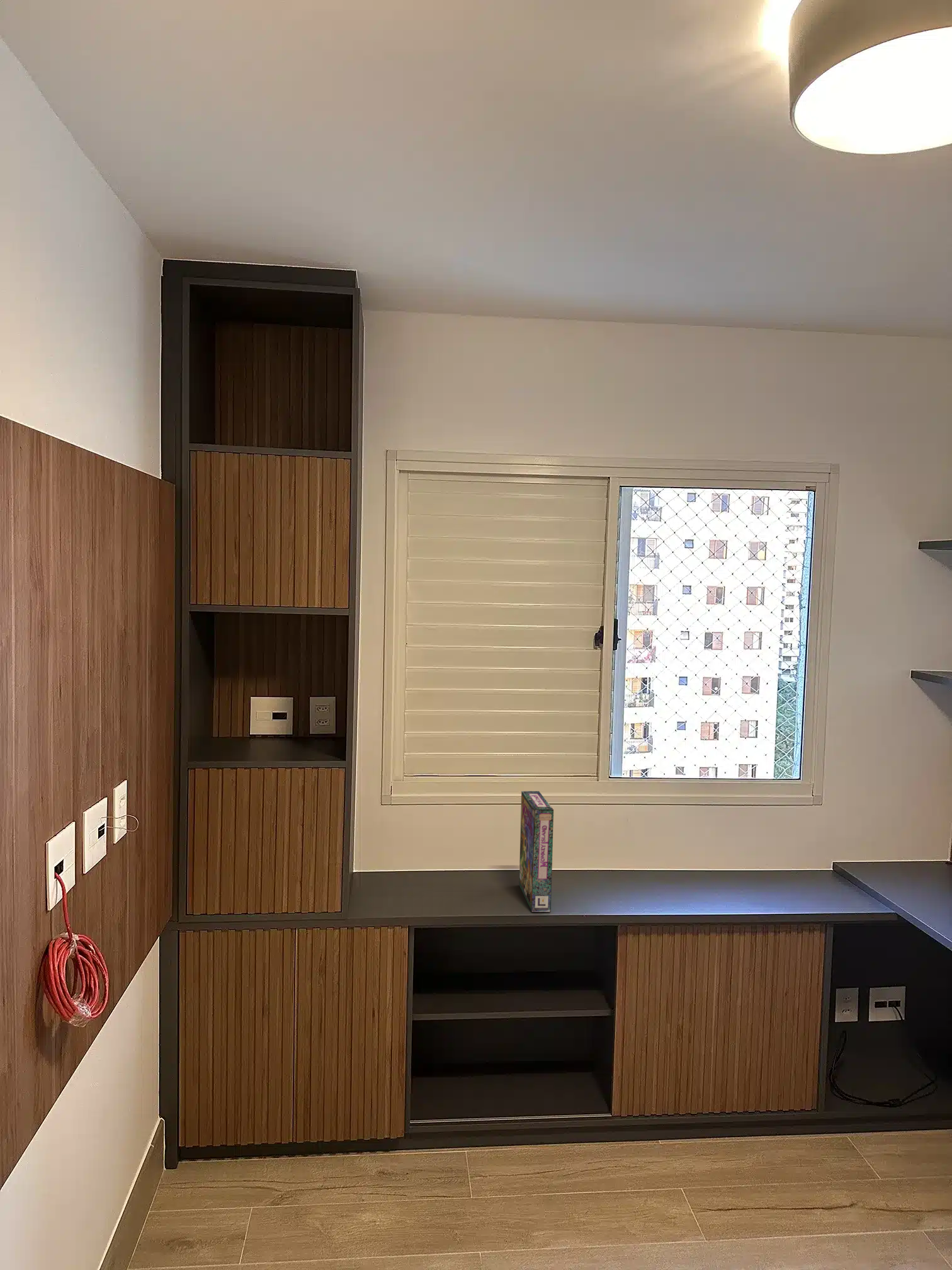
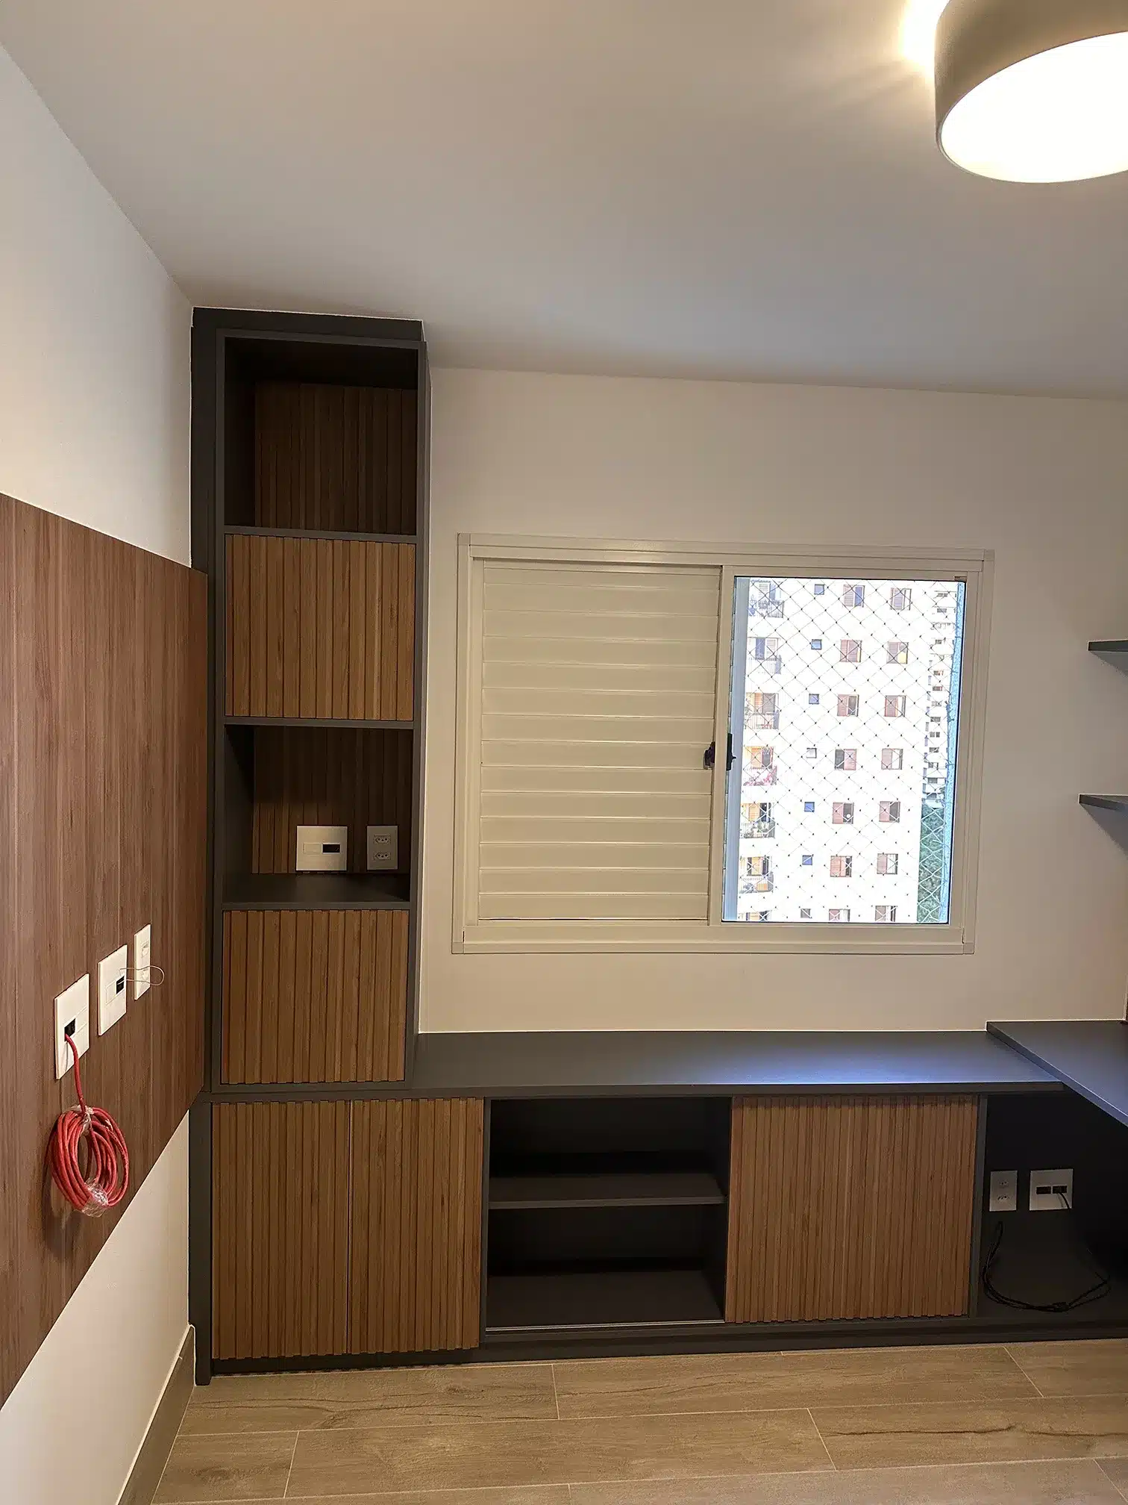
- game box (535, 849)
